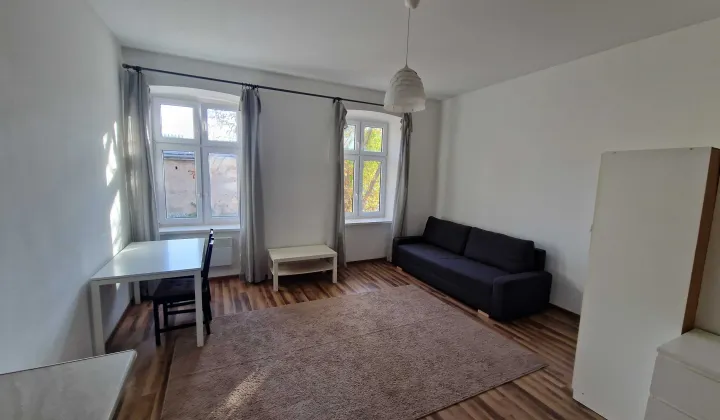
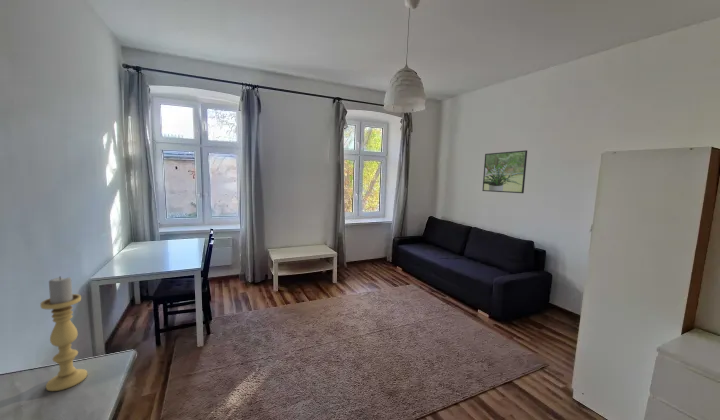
+ candle holder (63, 329)
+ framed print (503, 172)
